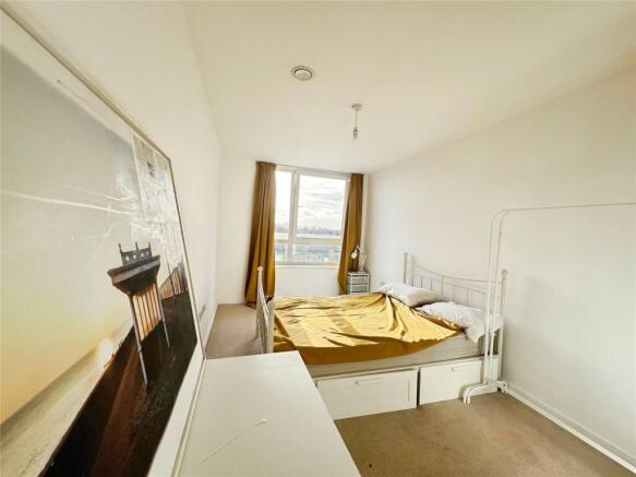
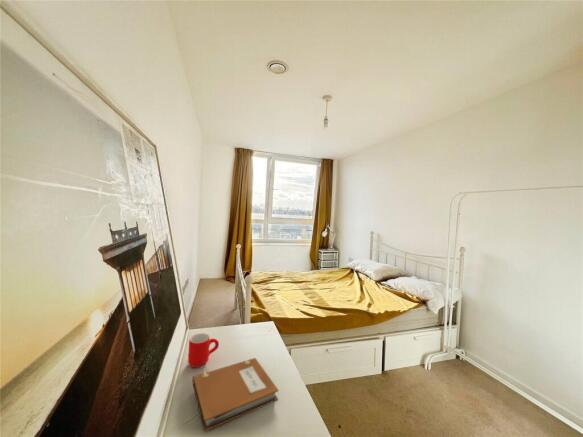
+ mug (204, 348)
+ notebook (235, 386)
